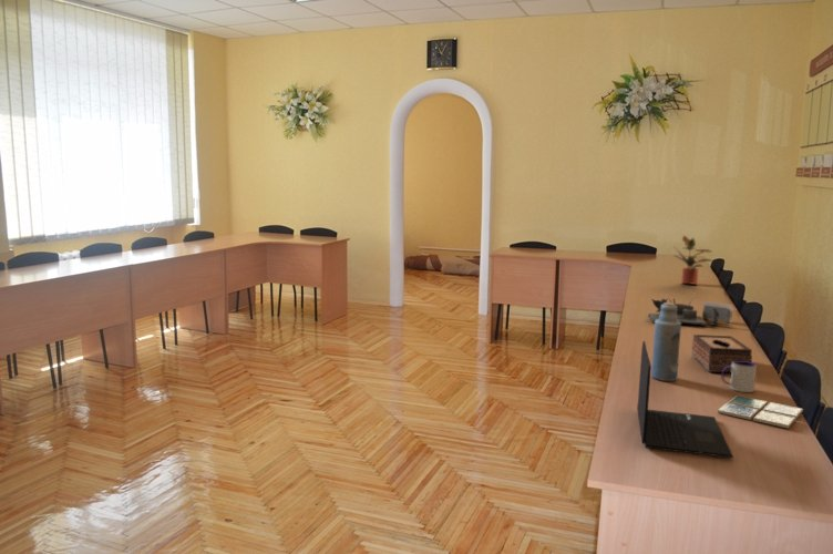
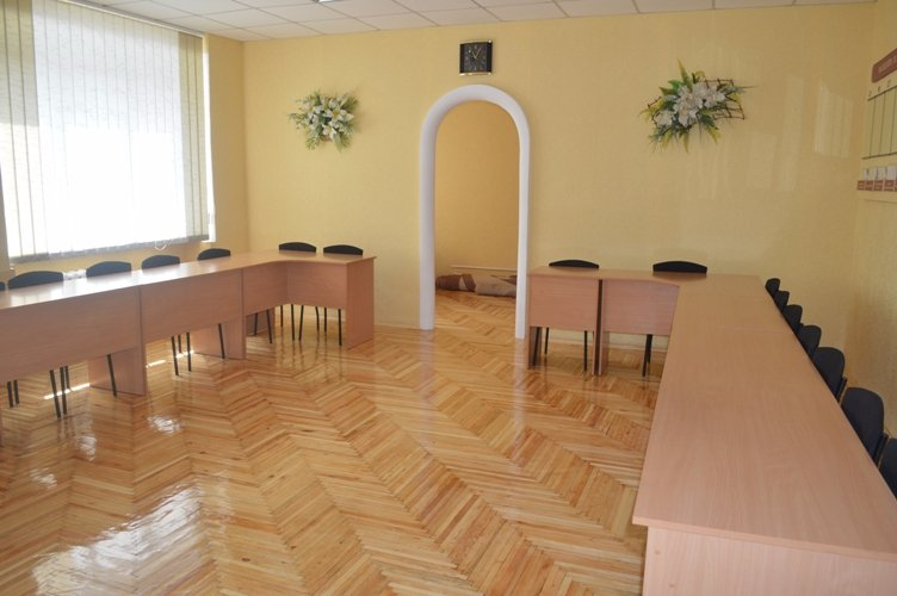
- laptop (683, 413)
- tissue box (720, 352)
- bottle (666, 340)
- drink coaster (760, 411)
- potted plant (691, 260)
- mug (738, 376)
- desk organizer (688, 308)
